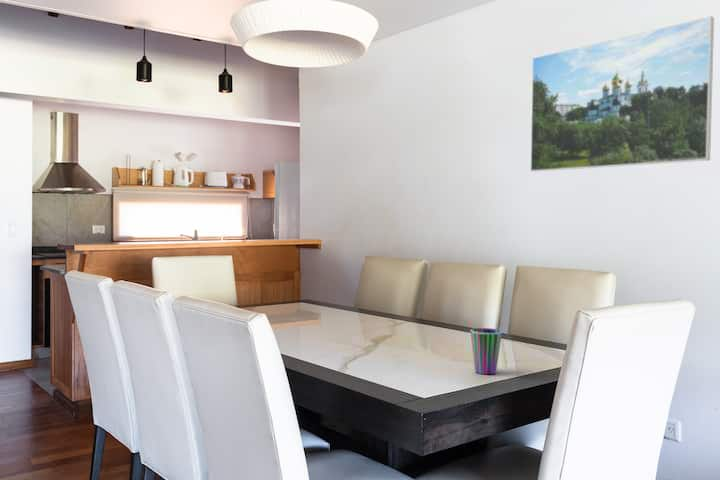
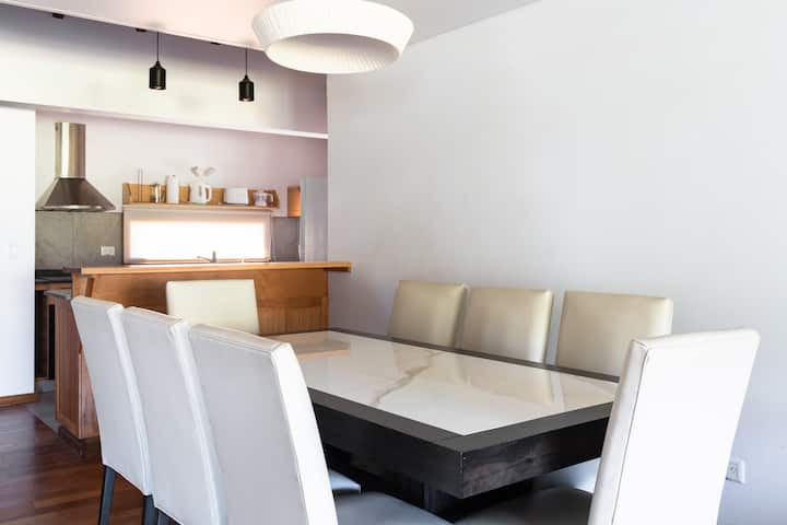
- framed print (611, 103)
- cup (485, 351)
